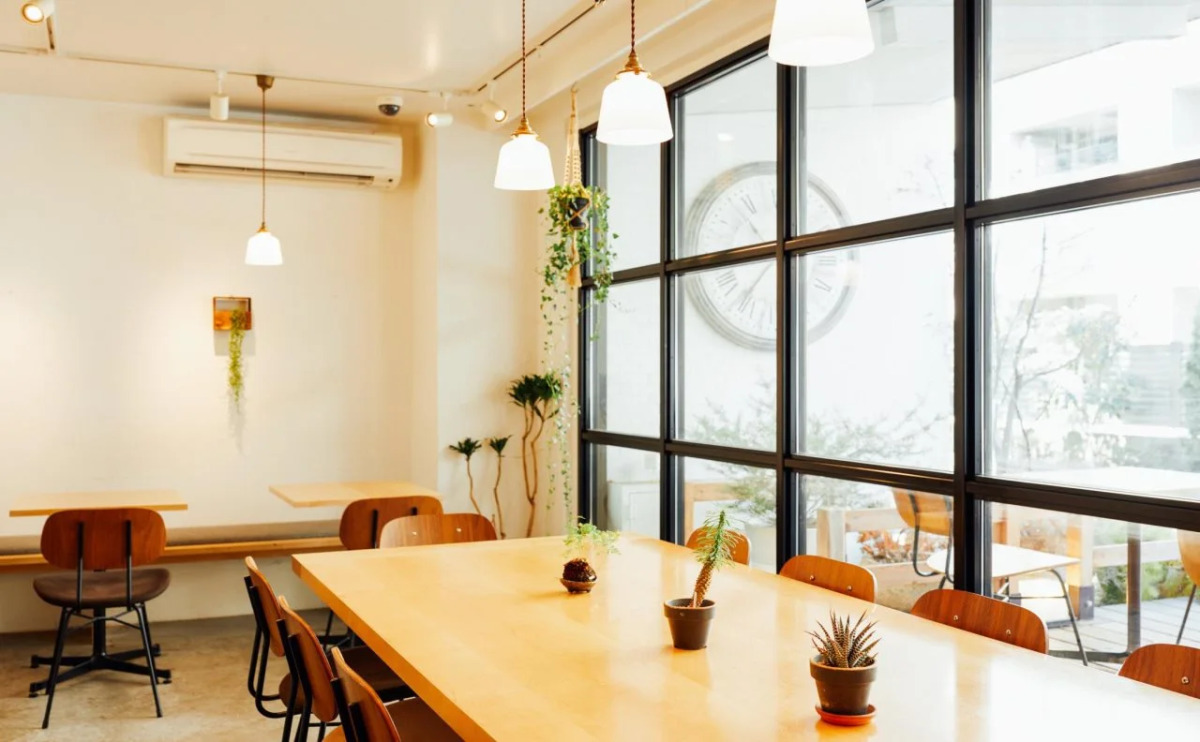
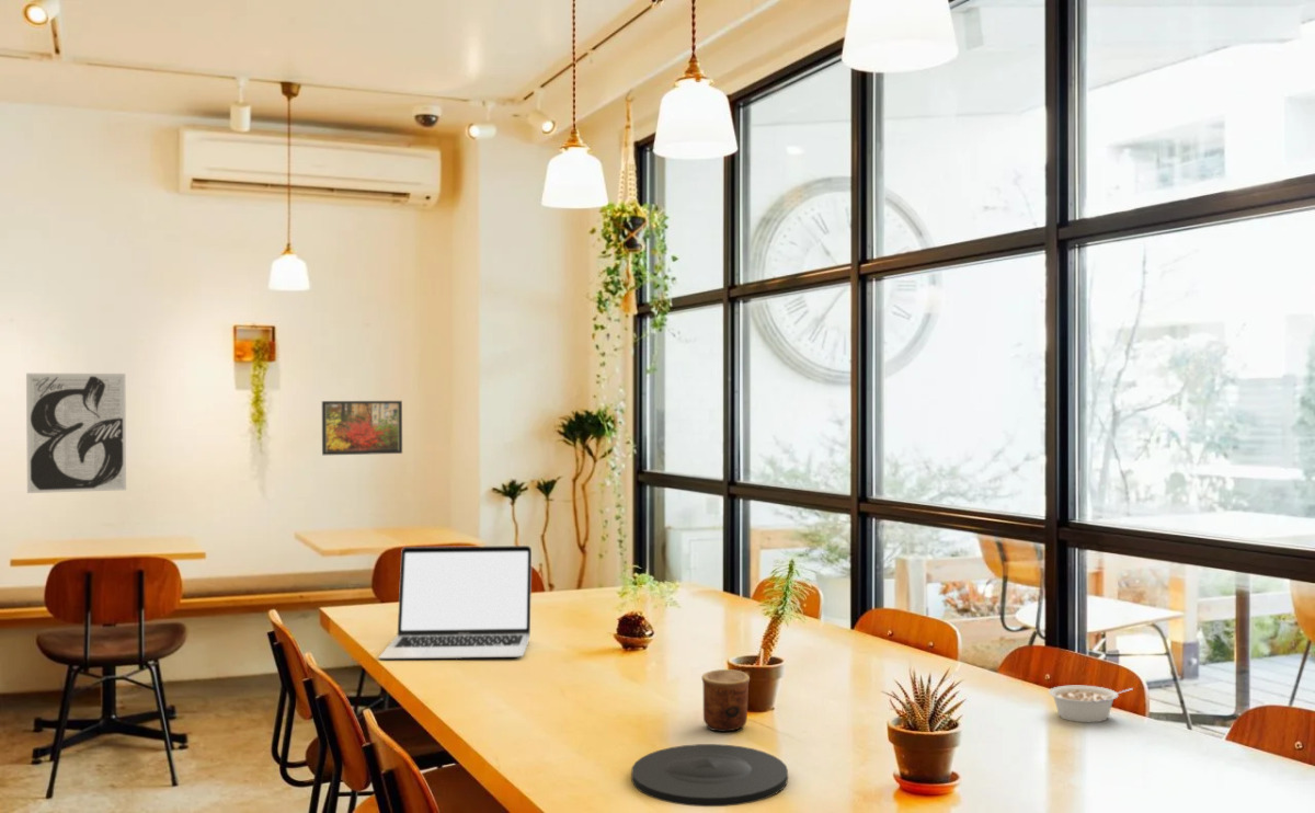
+ cup (725, 700)
+ wall art (77, 432)
+ legume (1085, 701)
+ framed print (362, 427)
+ plate (709, 767)
+ laptop (459, 599)
